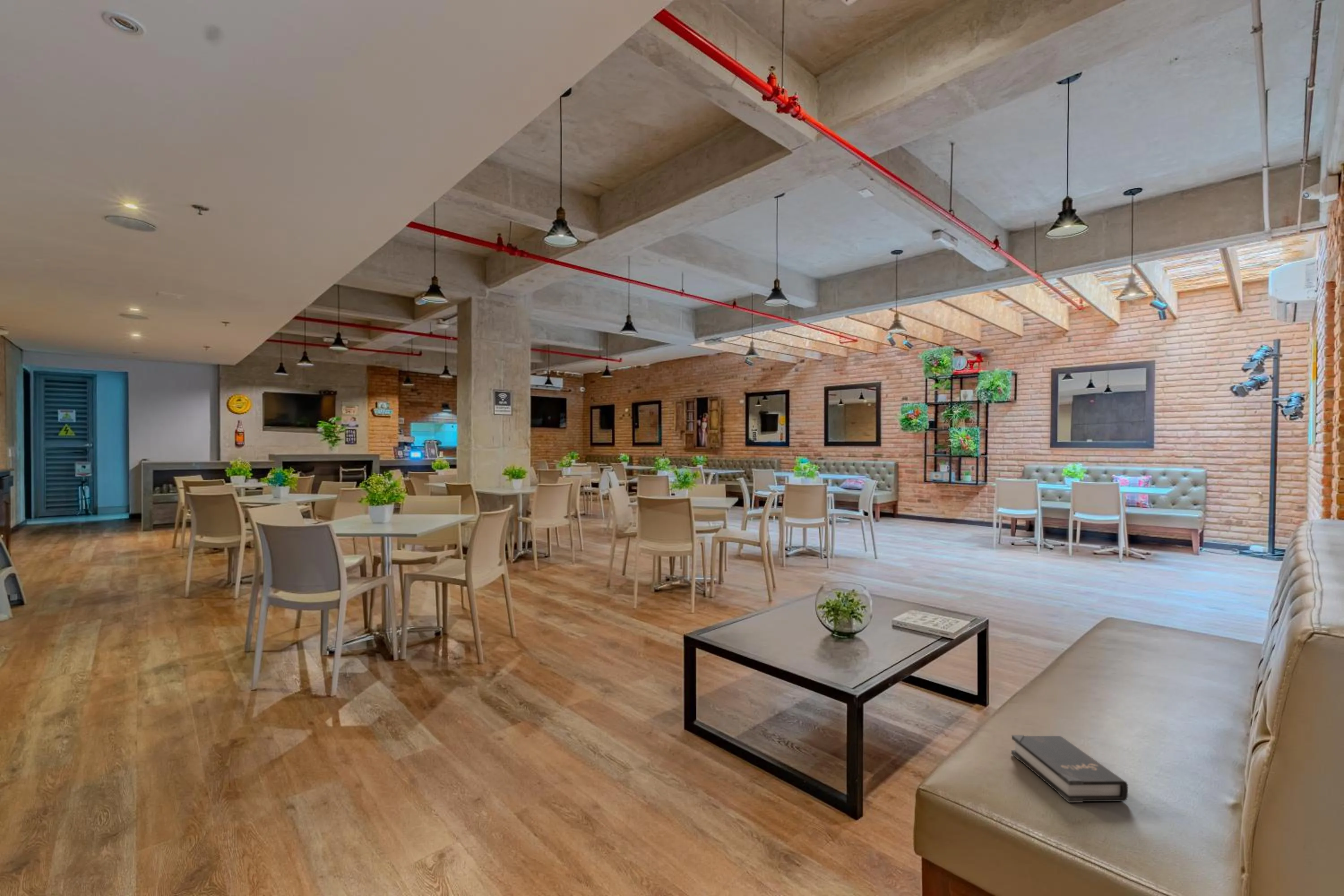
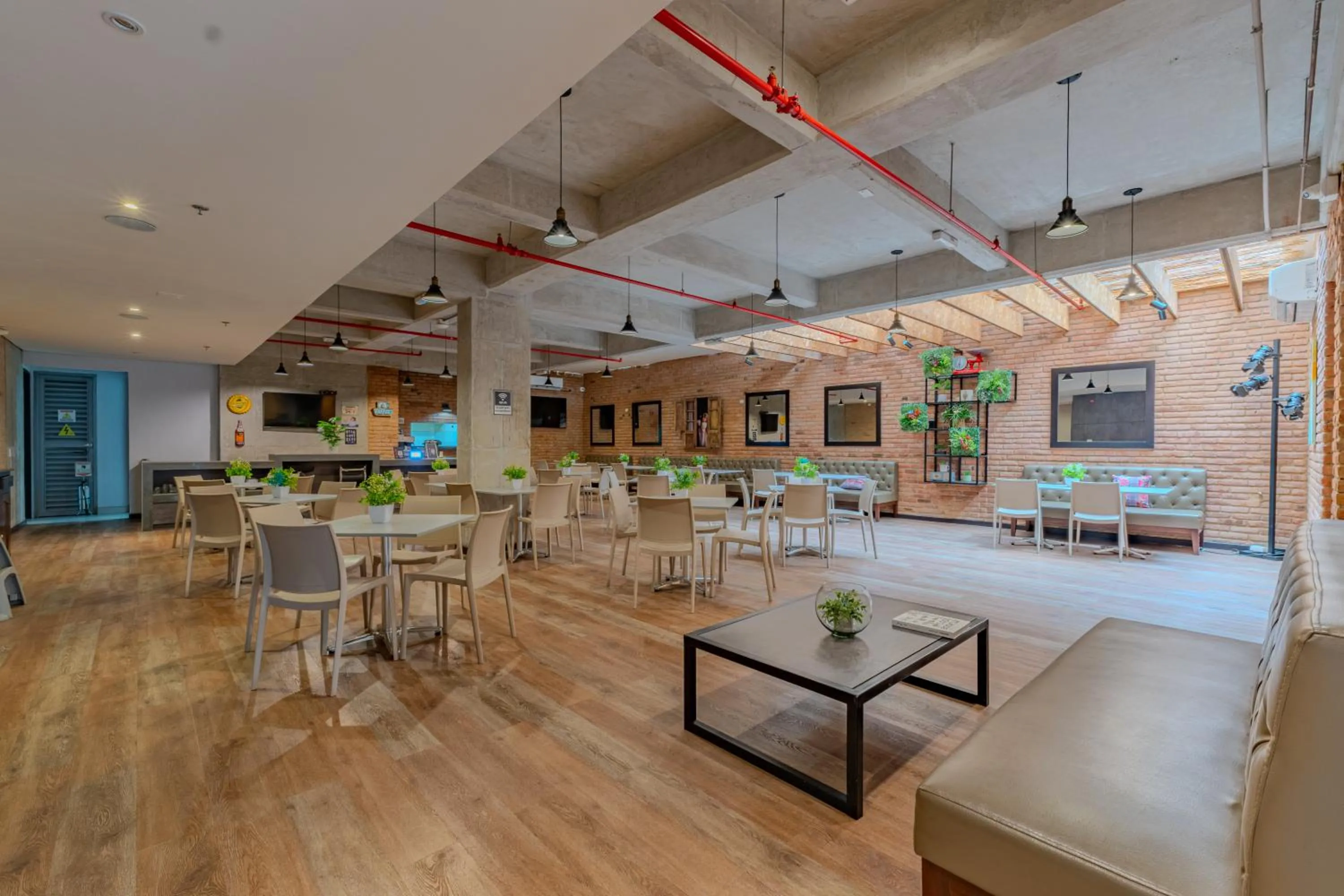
- hardback book (1065, 766)
